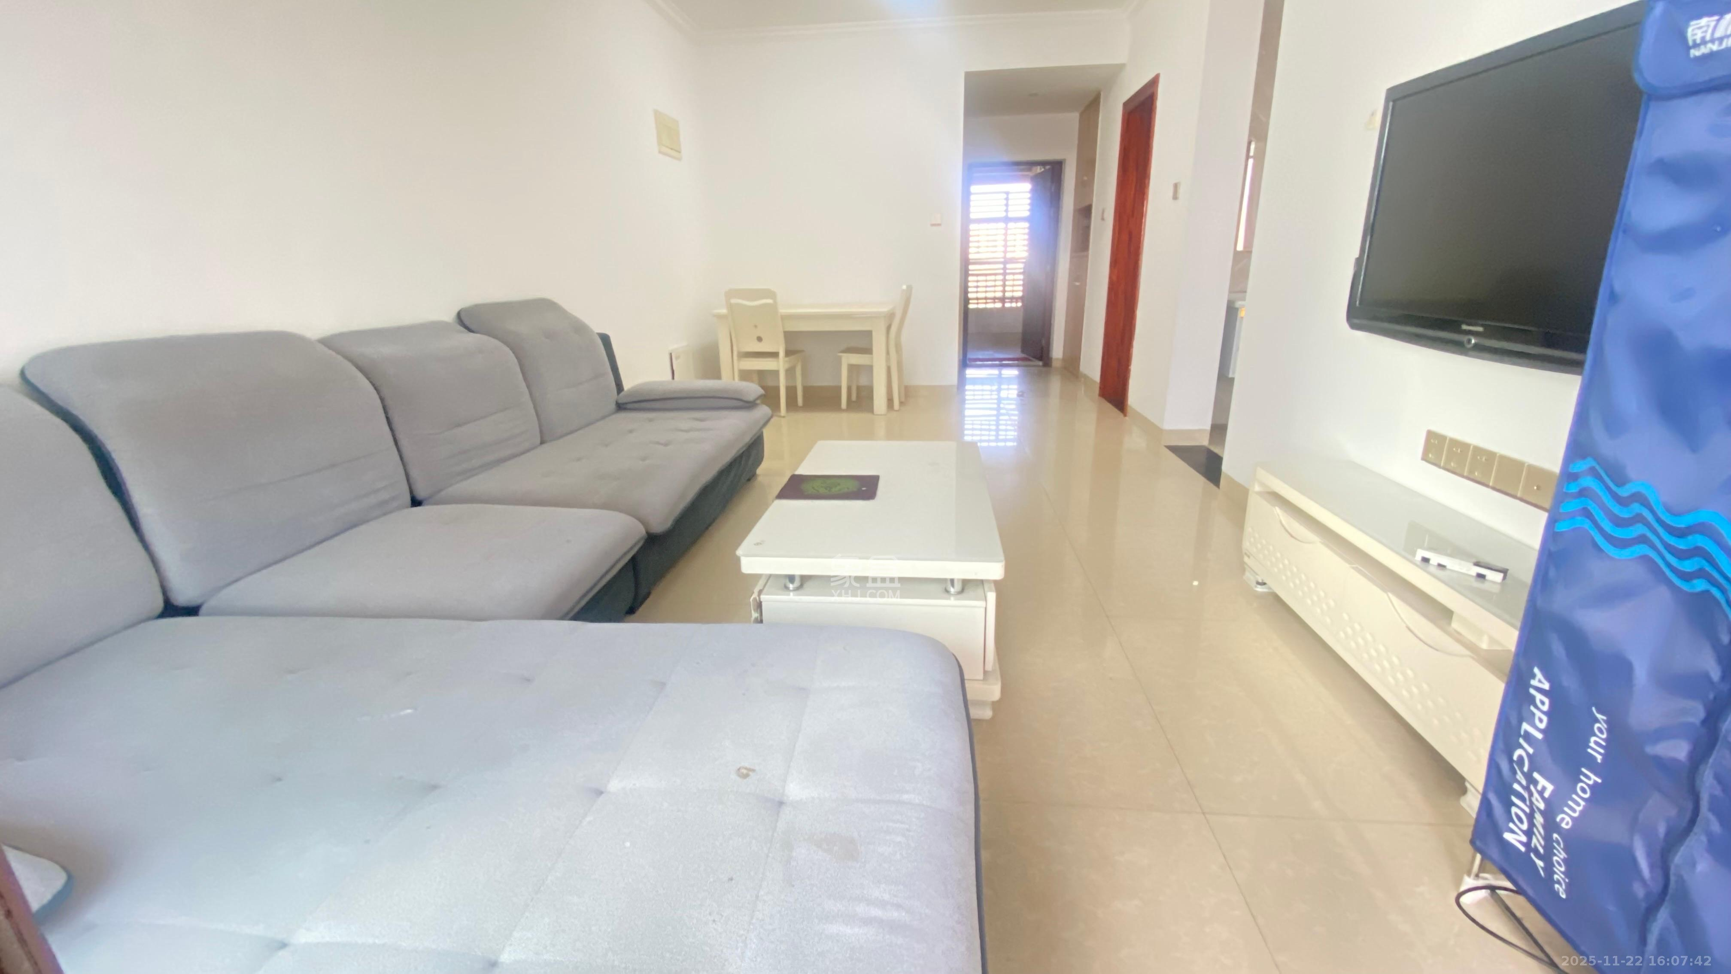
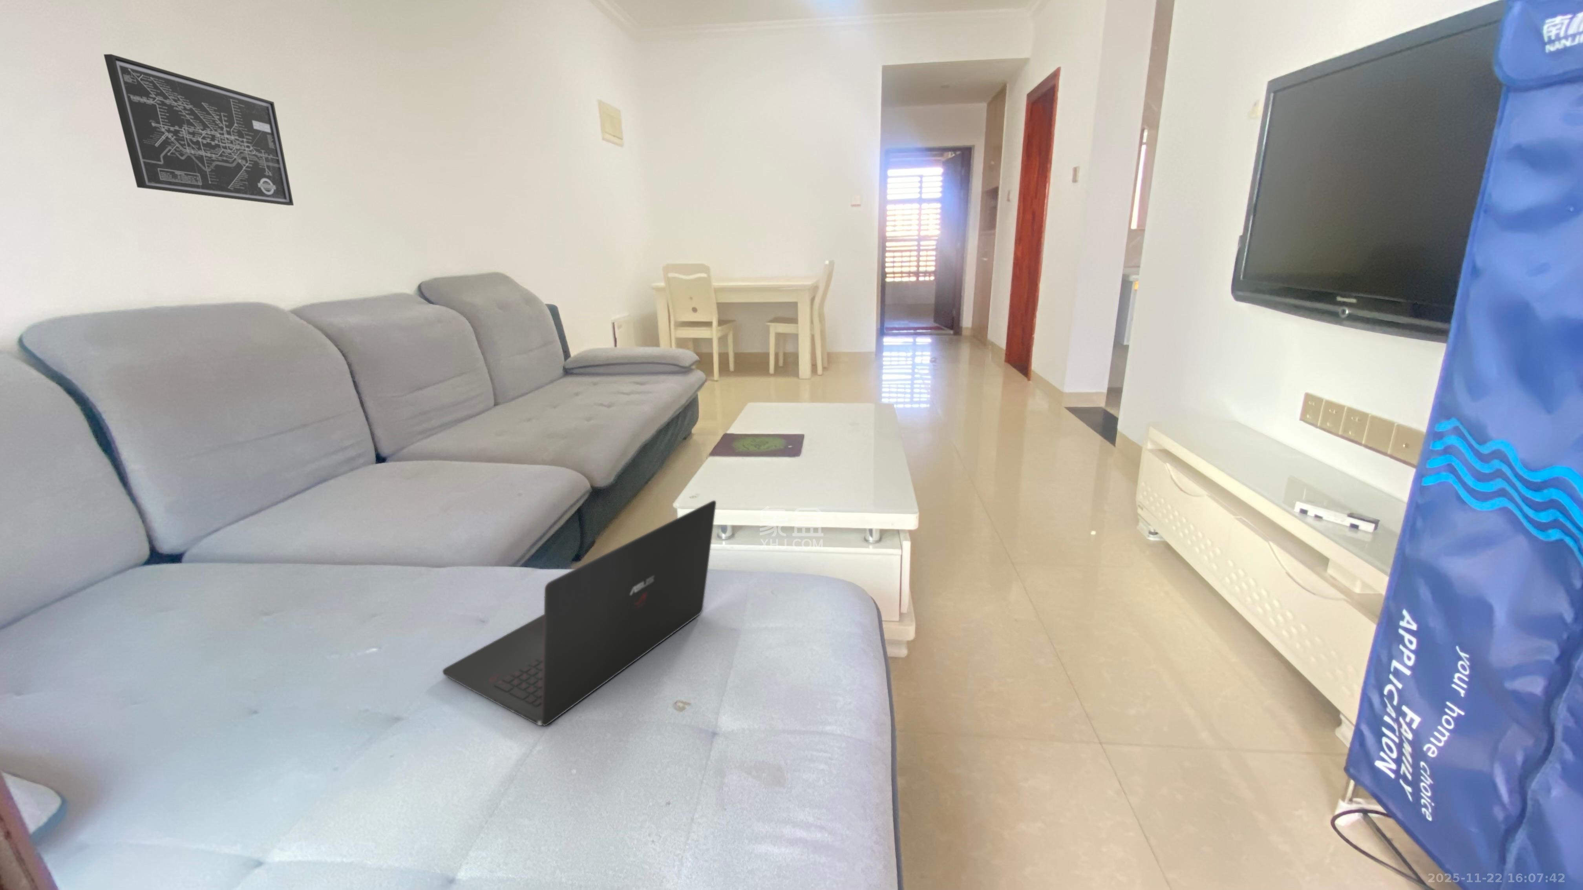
+ wall art (212, 140)
+ laptop (585, 584)
